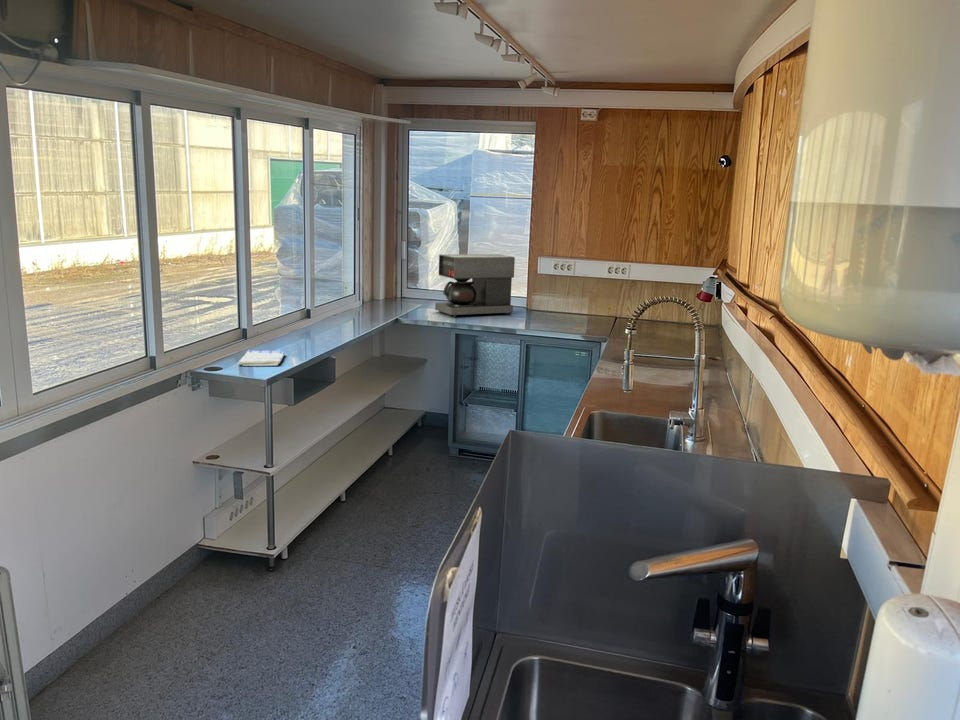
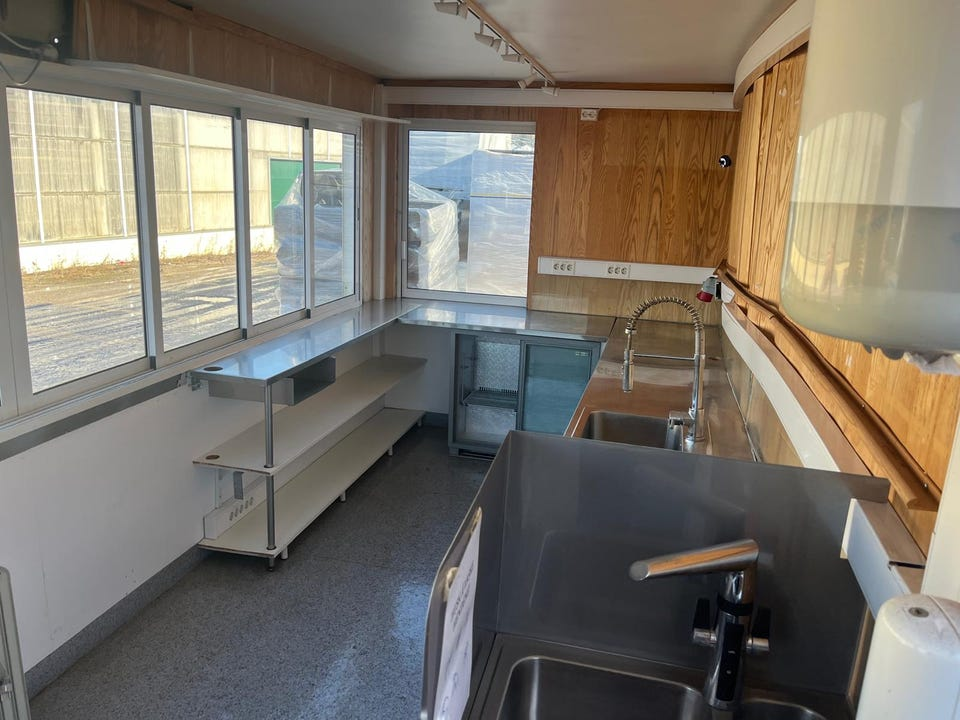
- dish towel (262, 357)
- coffee maker (475, 284)
